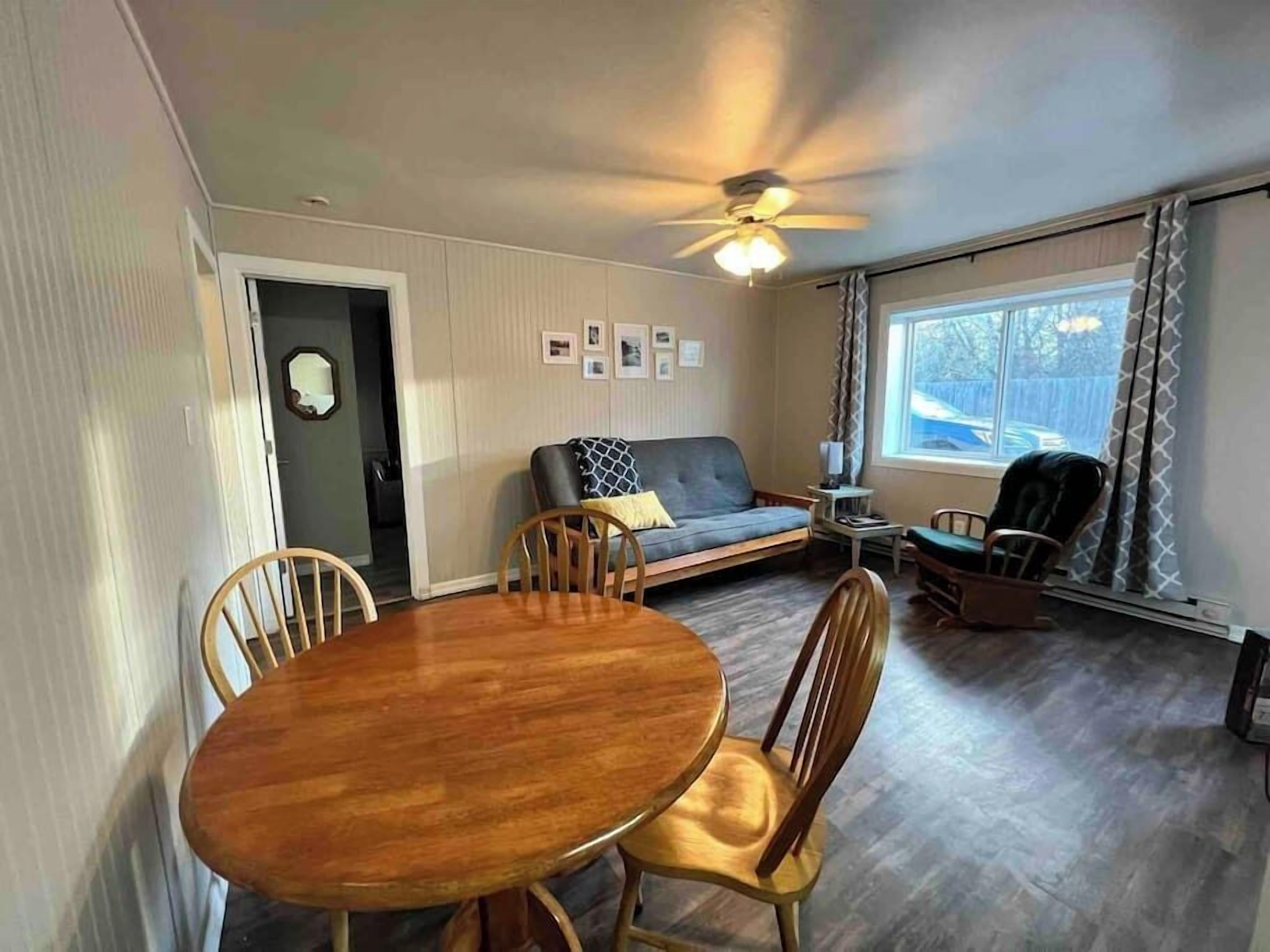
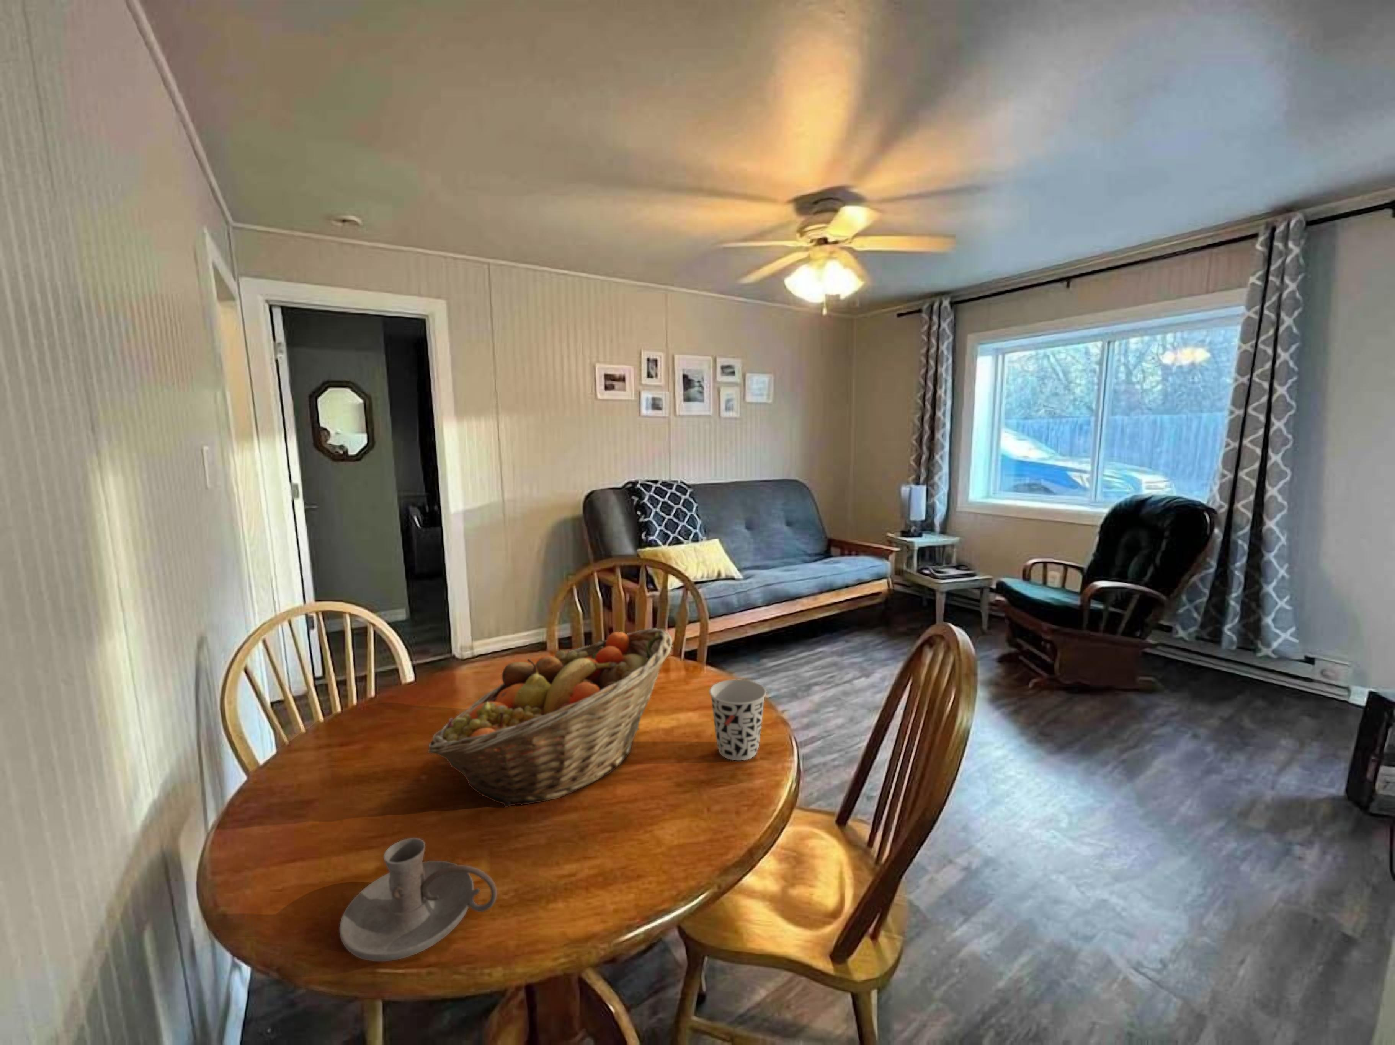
+ candle holder (422, 886)
+ cup (738, 721)
+ fruit basket (563, 701)
